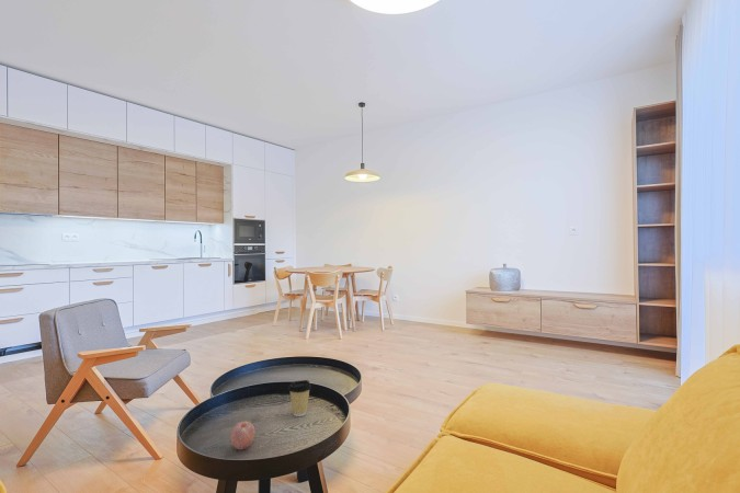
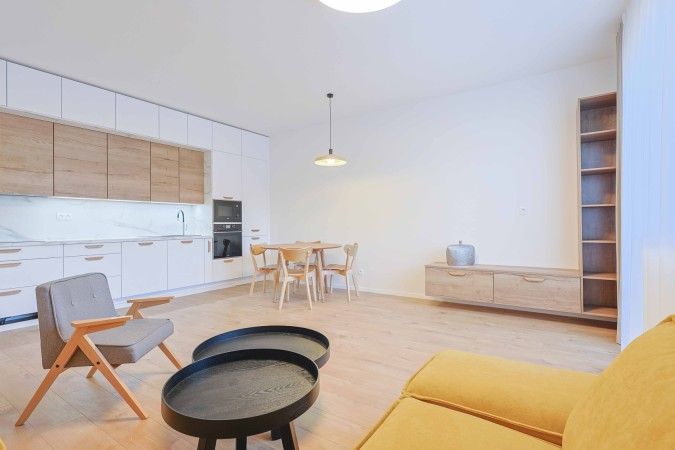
- coffee cup (299, 398)
- fruit (242, 435)
